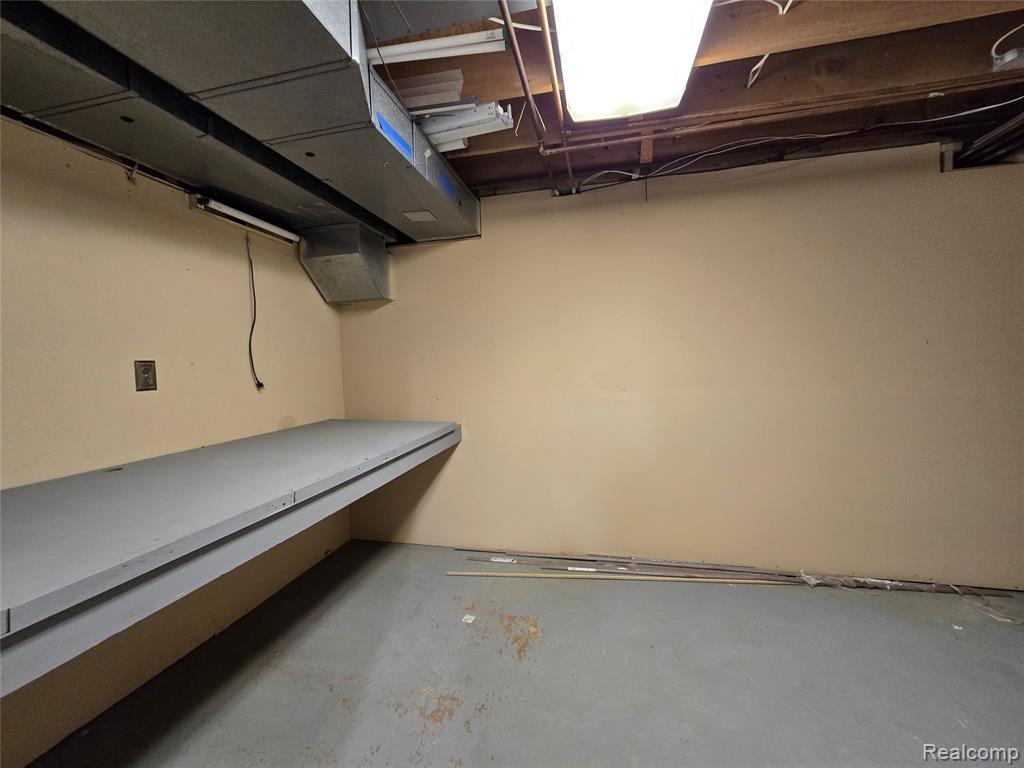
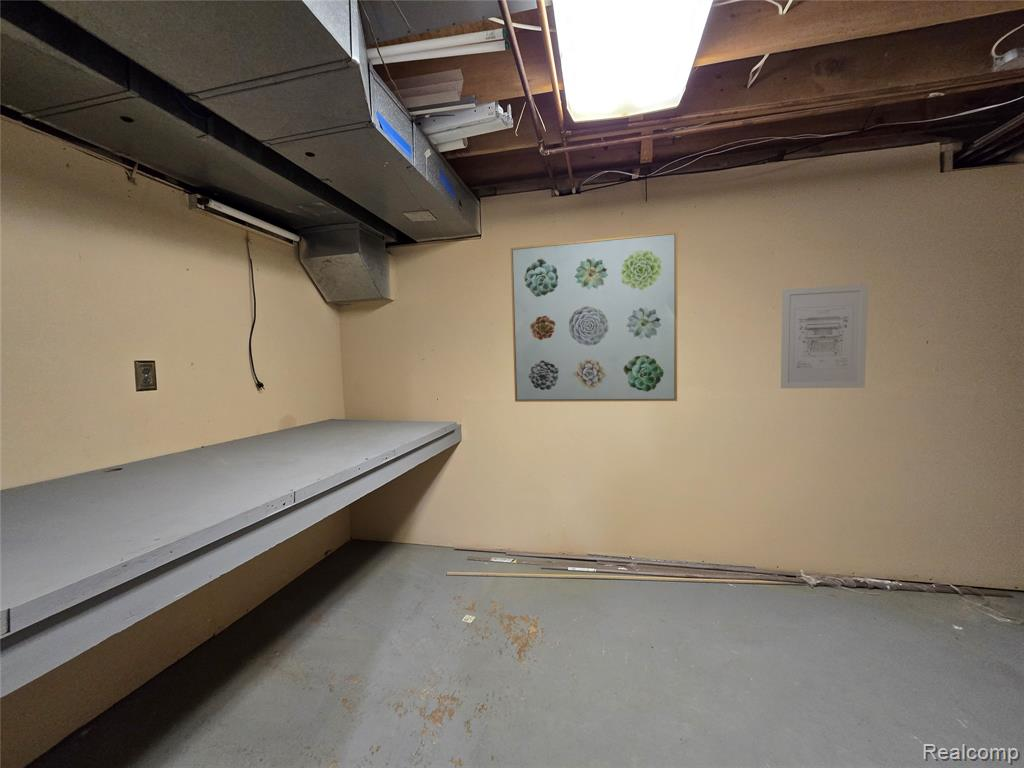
+ wall art (591, 322)
+ wall art (823, 337)
